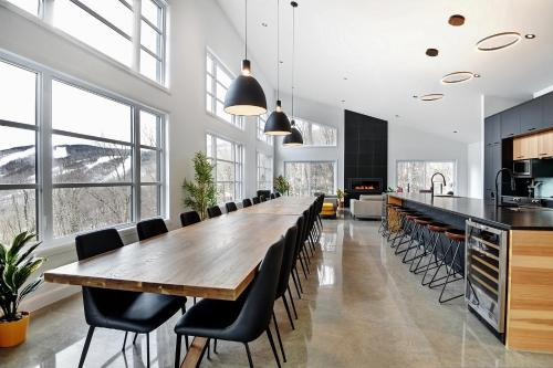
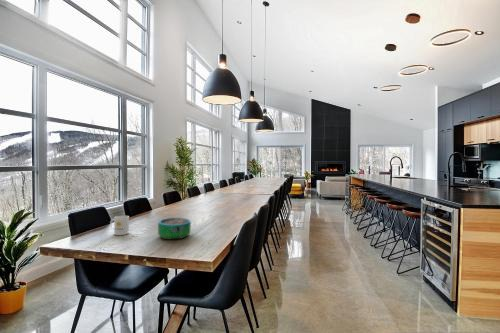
+ decorative bowl (174, 228)
+ mug (119, 225)
